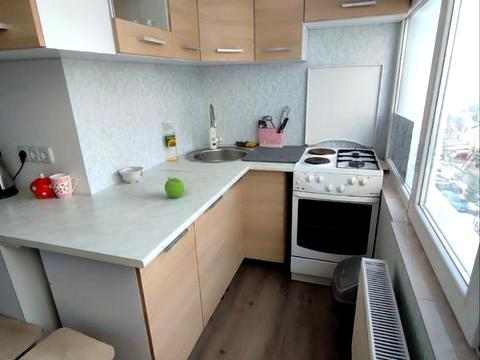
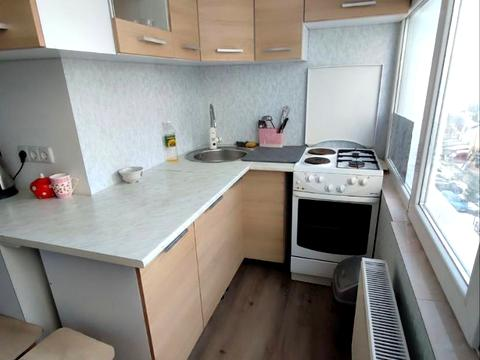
- fruit (174, 187)
